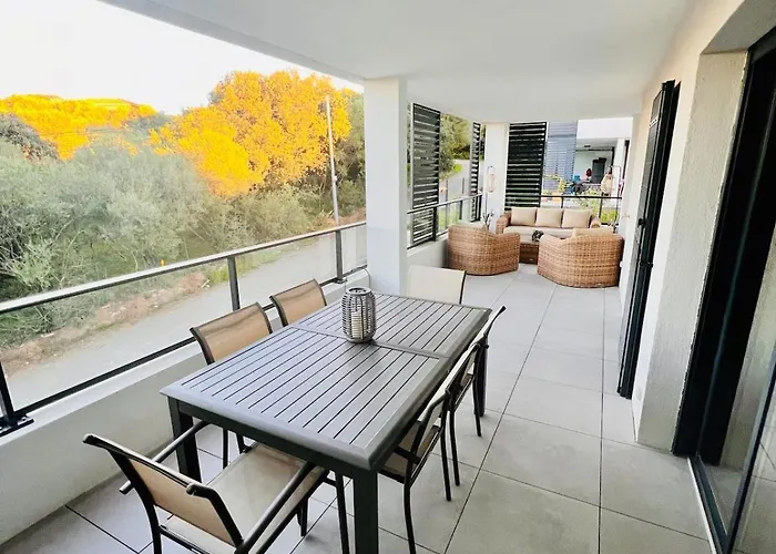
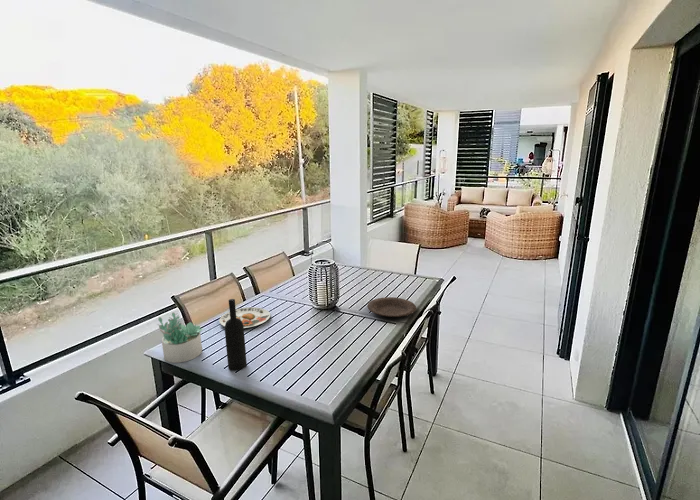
+ plate (245, 317)
+ succulent plant (182, 333)
+ wine bottle (234, 333)
+ plate (391, 308)
